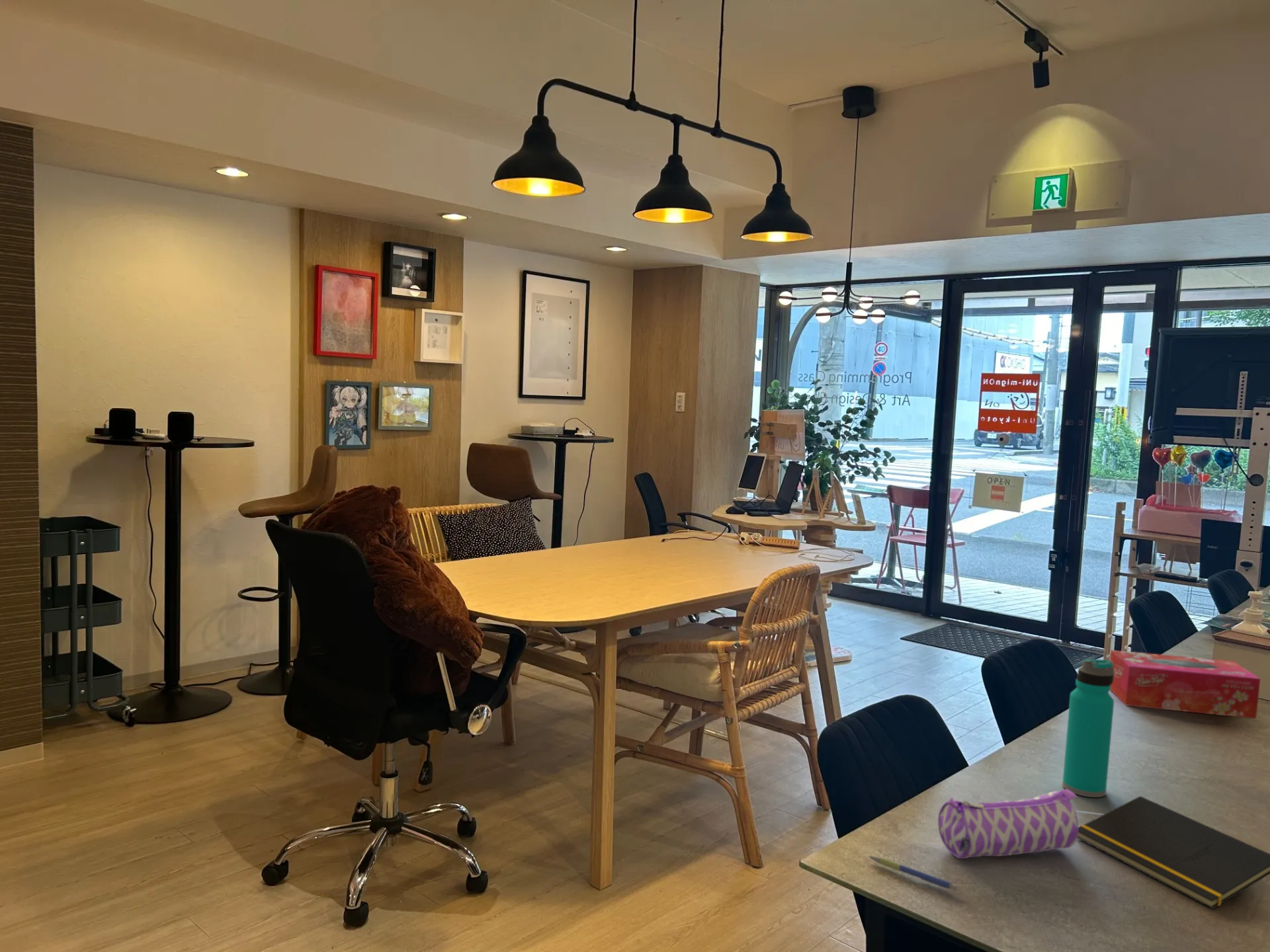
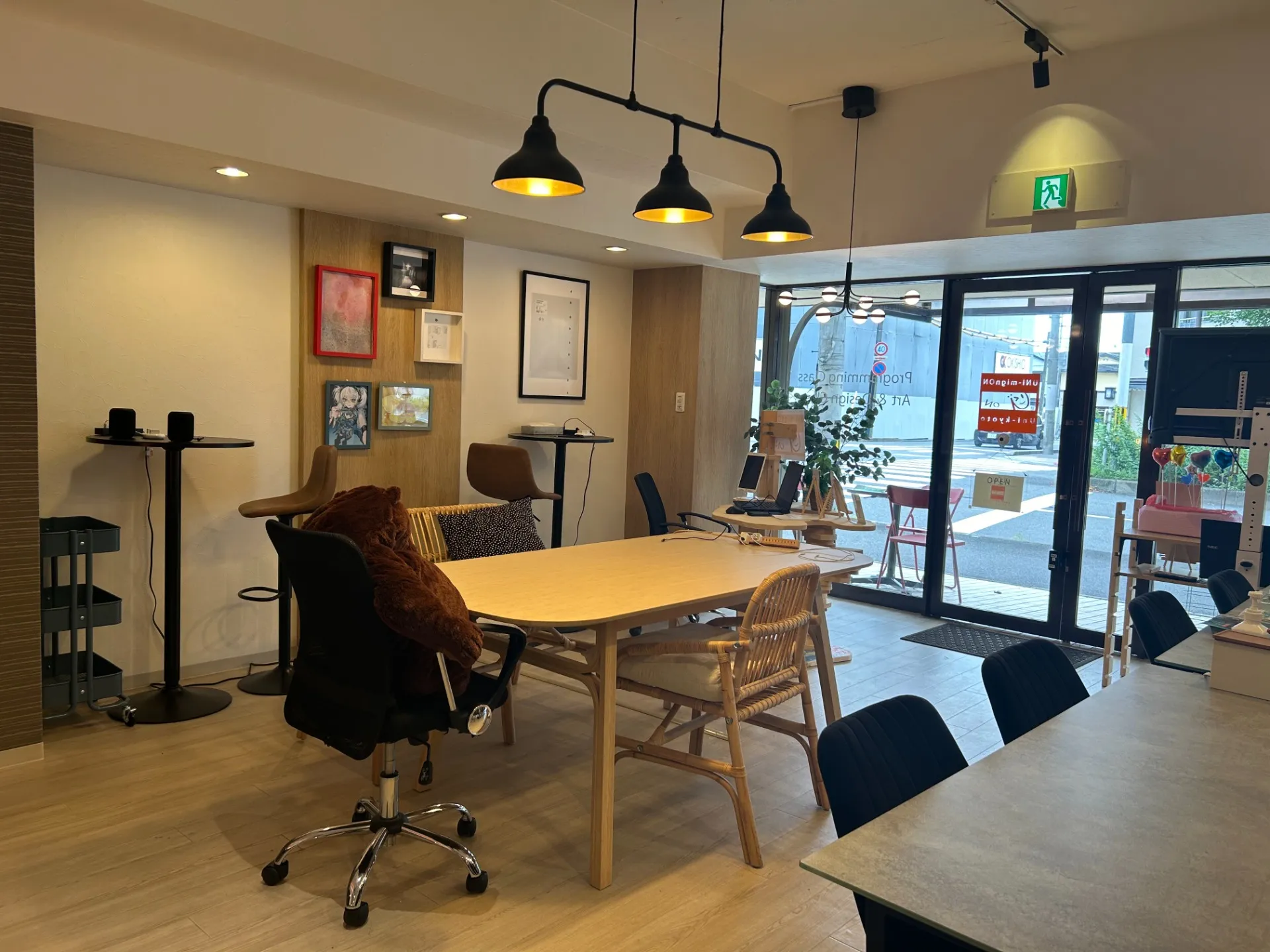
- pen (911, 871)
- tissue box (1180, 683)
- pencil case (1007, 822)
- water bottle (1089, 725)
- notepad (1173, 847)
